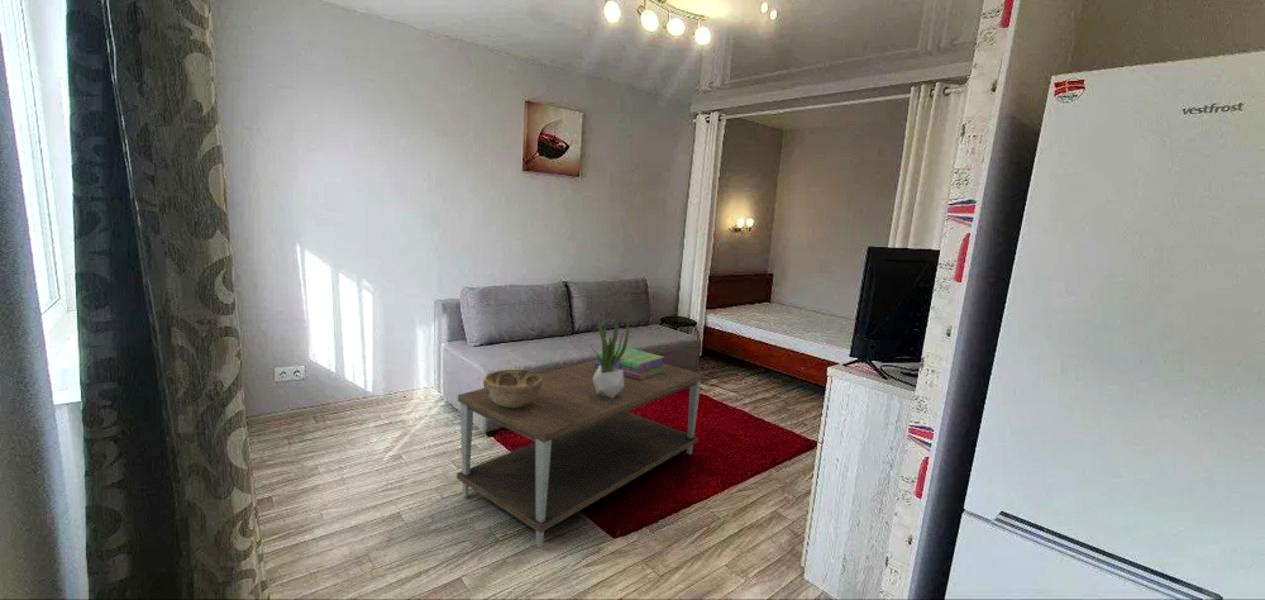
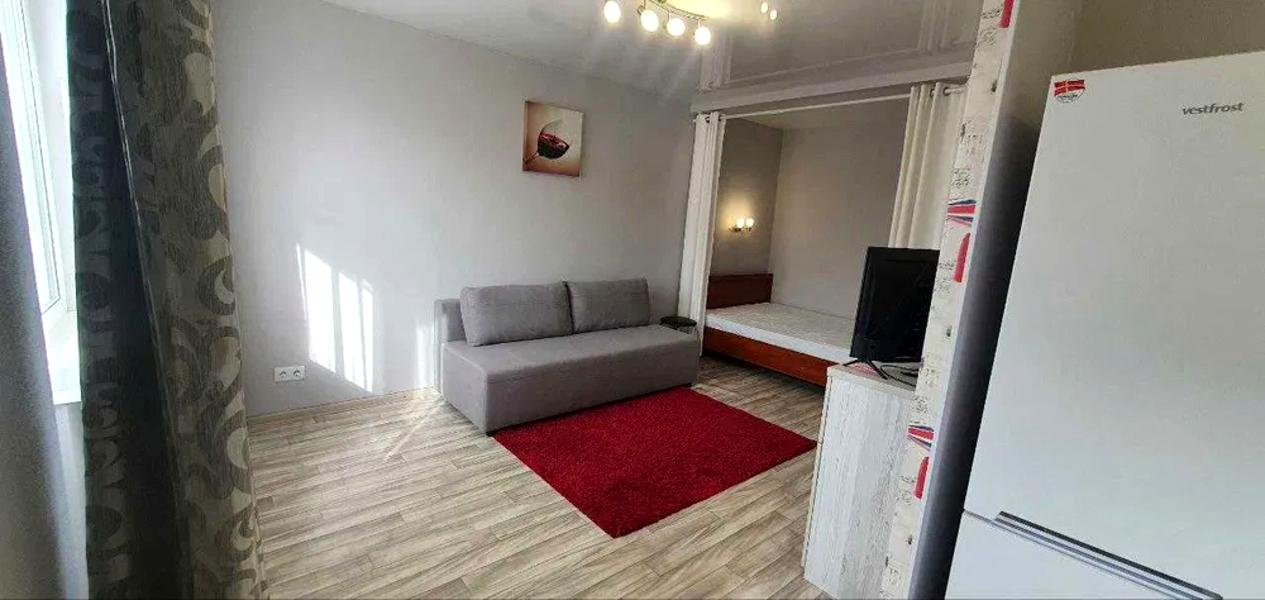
- coffee table (591, 428)
- decorative bowl (512, 390)
- potted plant (611, 355)
- stack of books (630, 361)
